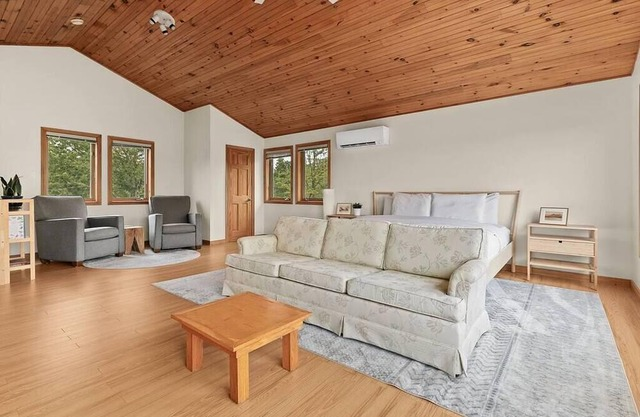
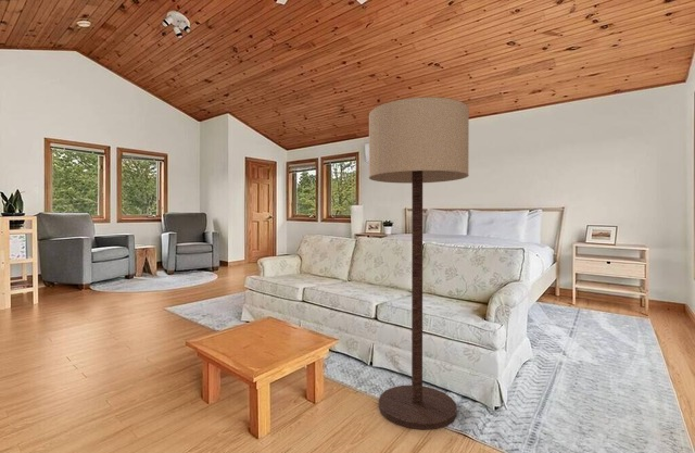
+ floor lamp (417, 262)
